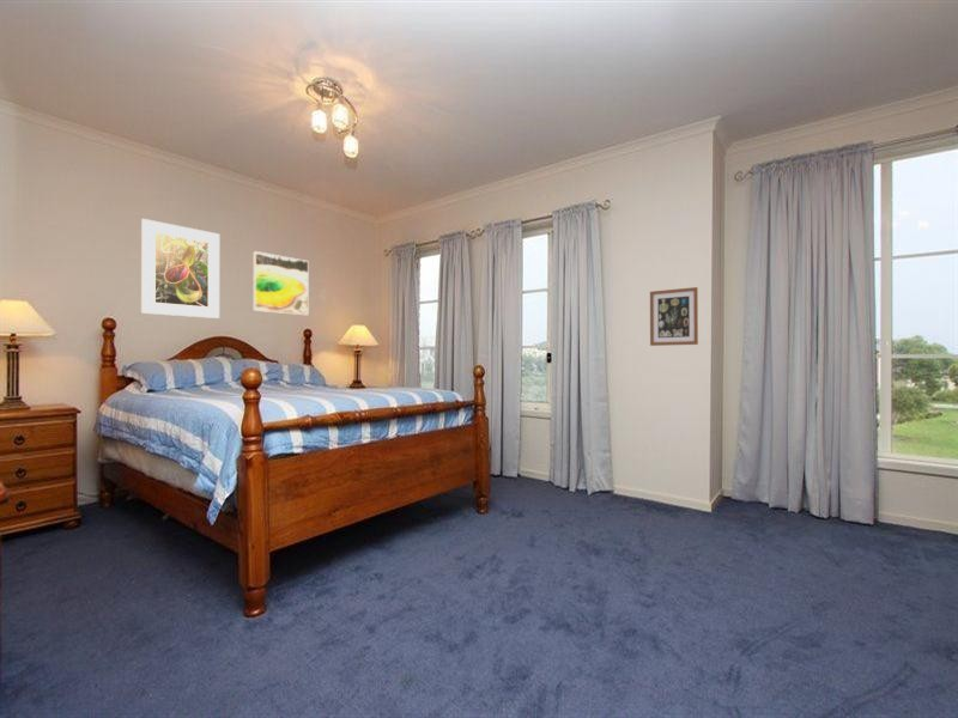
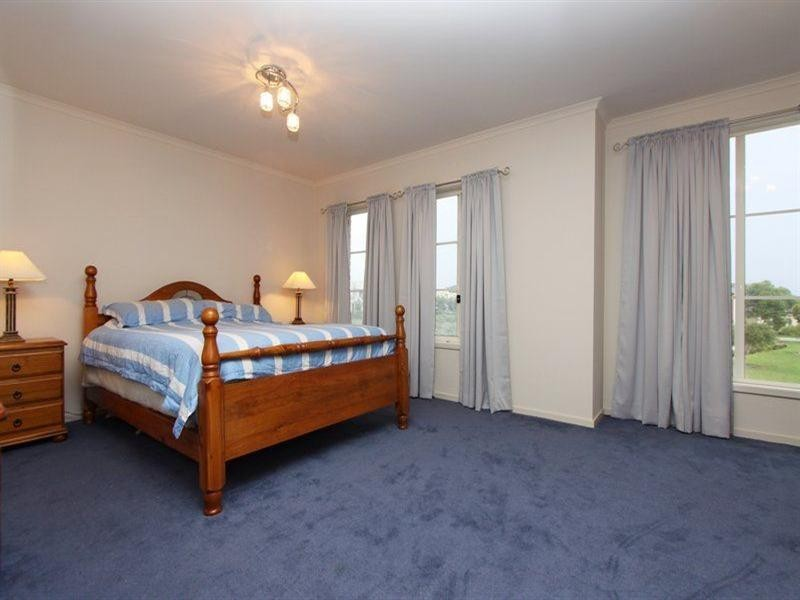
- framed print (281, 284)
- wall art (673, 317)
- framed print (182, 270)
